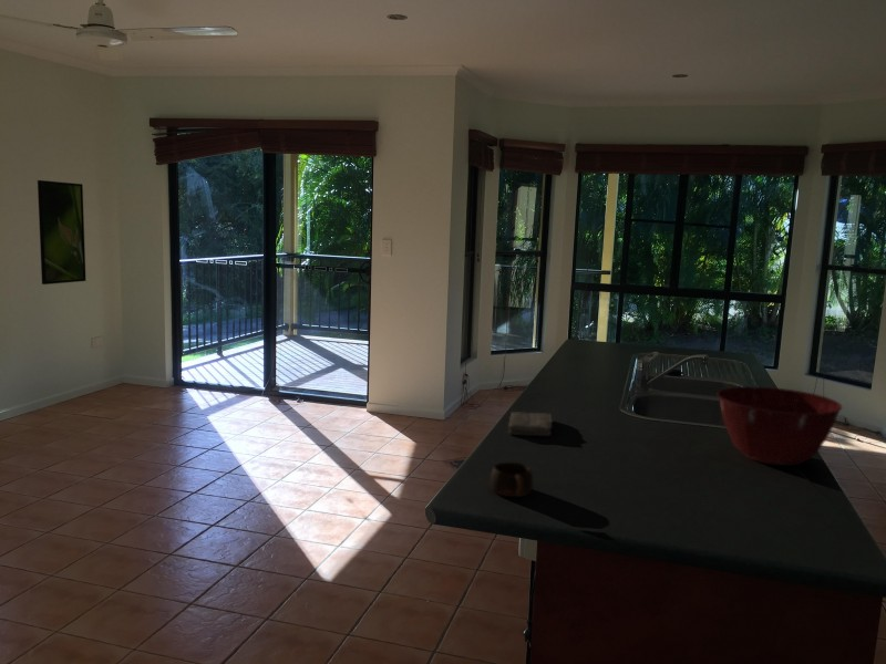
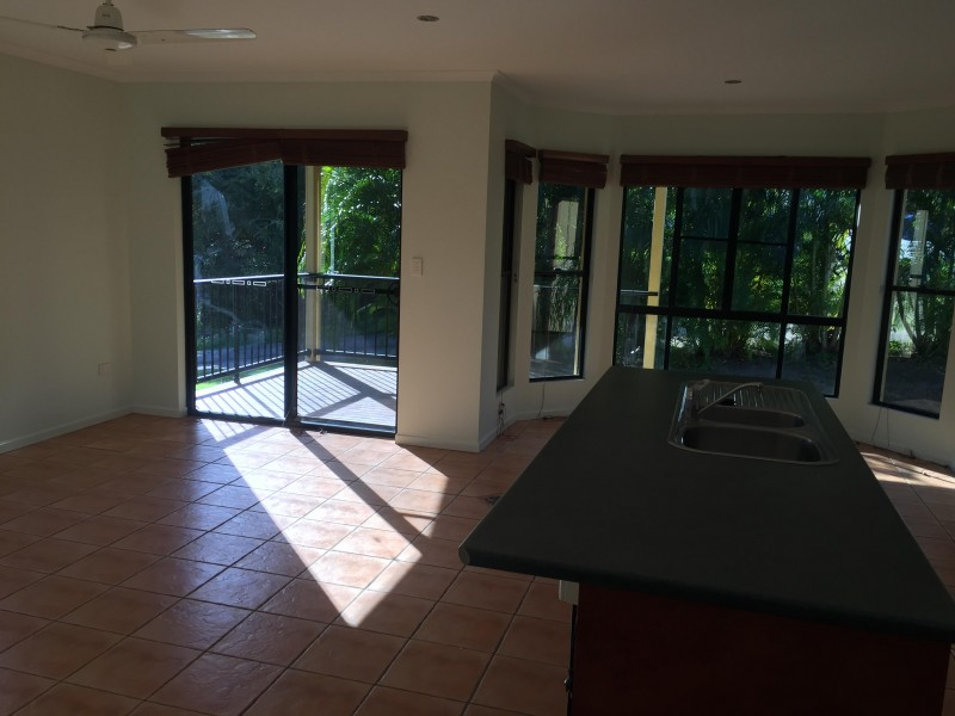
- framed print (62, 232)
- mixing bowl (774, 427)
- washcloth (529, 423)
- cup (512, 481)
